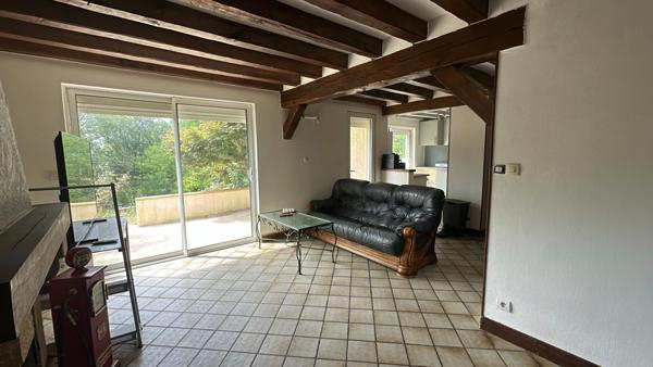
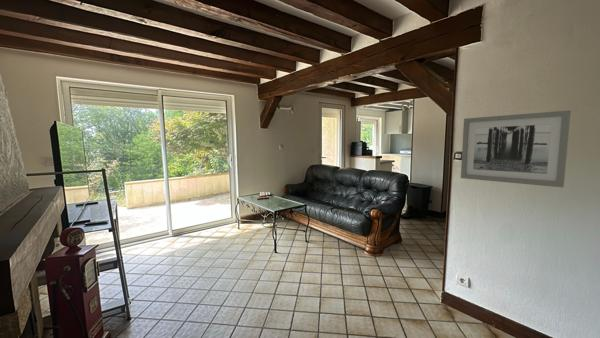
+ wall art (508, 149)
